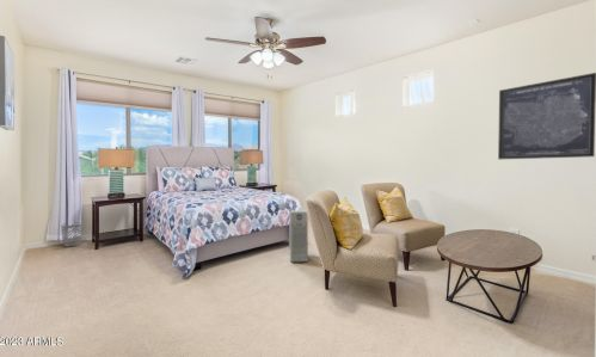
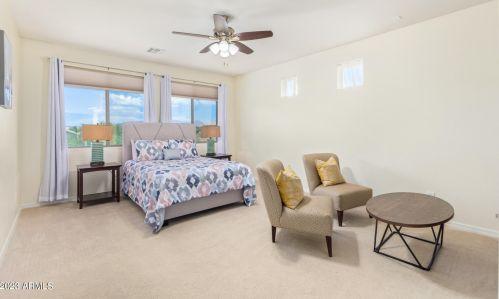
- air purifier (297, 234)
- wastebasket (70, 234)
- wall art (542, 119)
